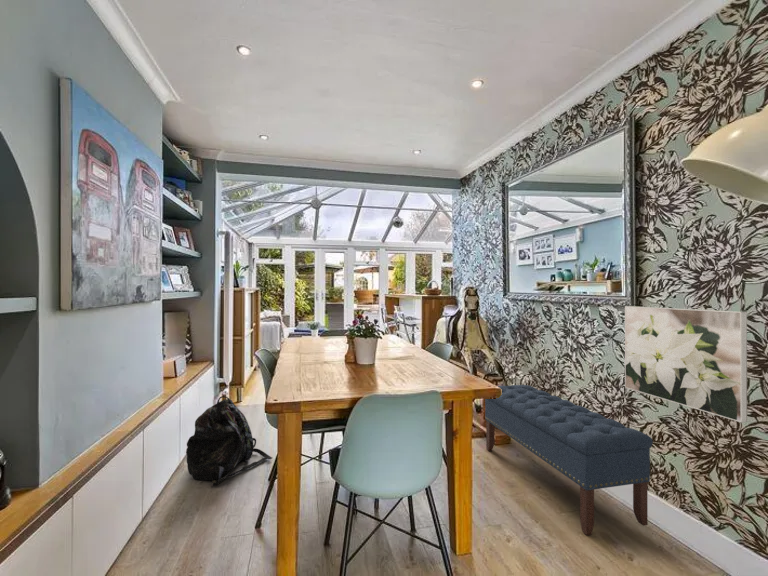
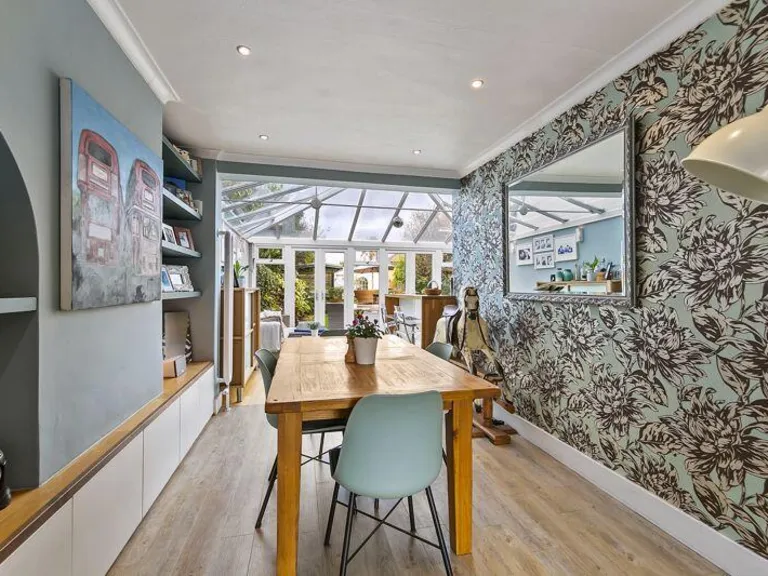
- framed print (676, 355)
- backpack (229, 431)
- bench (551, 441)
